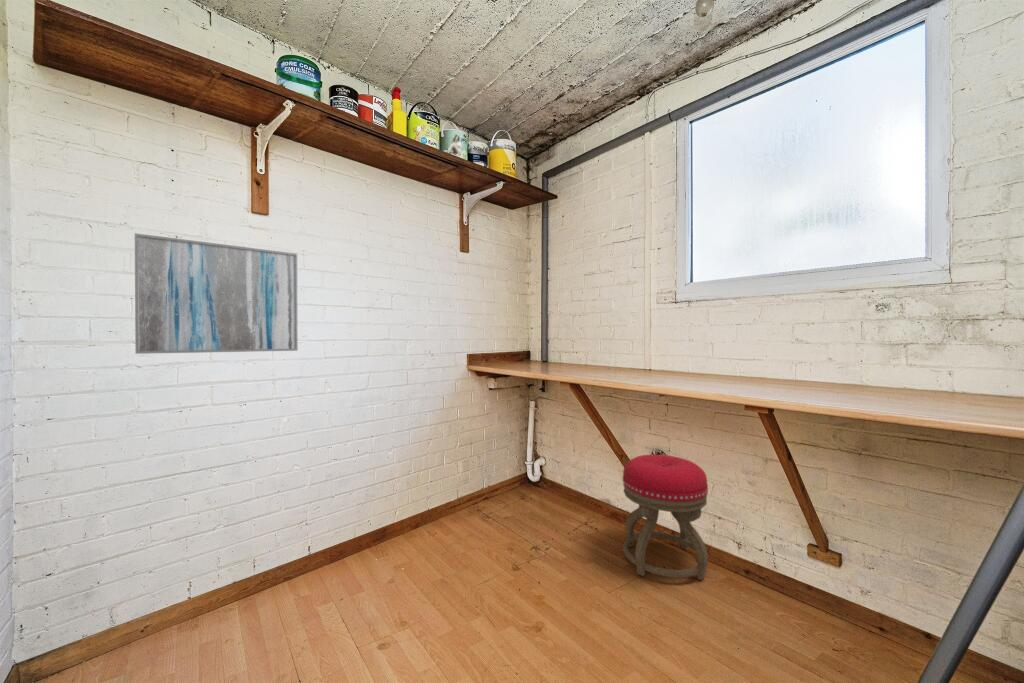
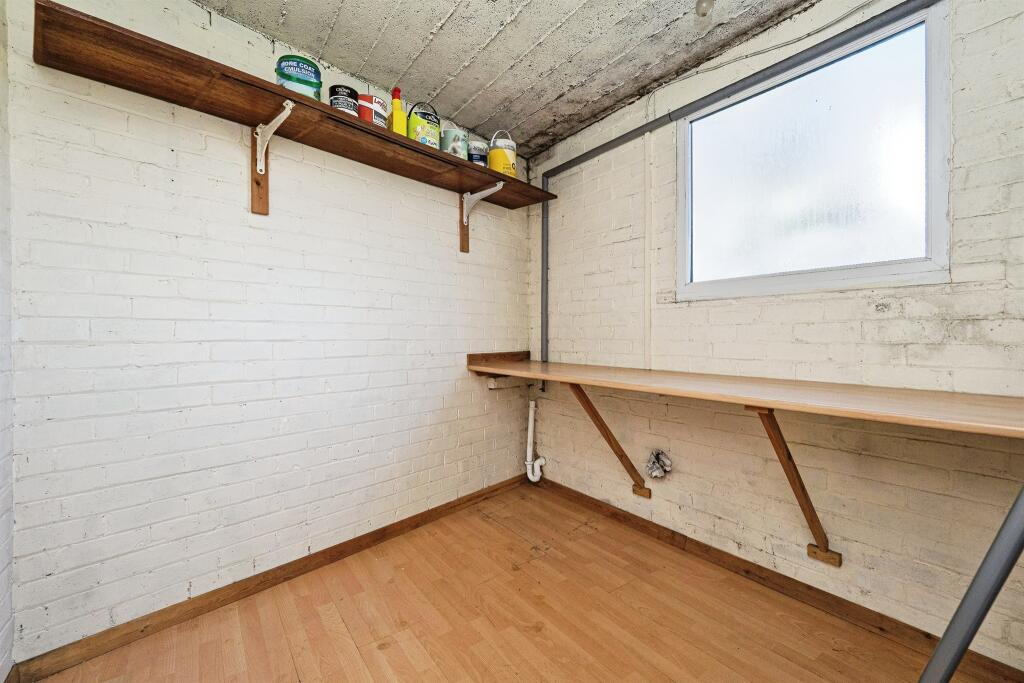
- wall art (224, 298)
- stool (663, 510)
